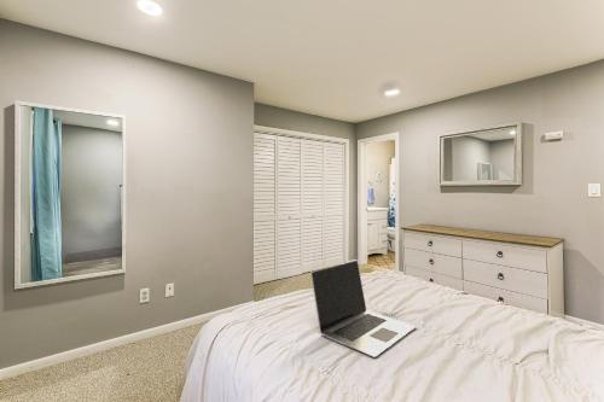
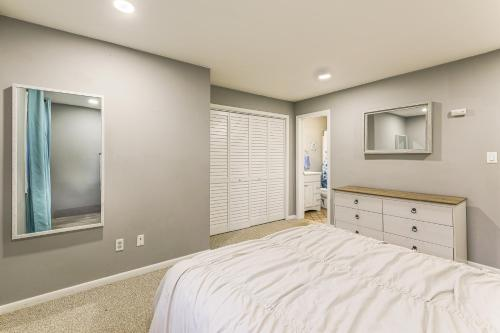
- laptop (364, 299)
